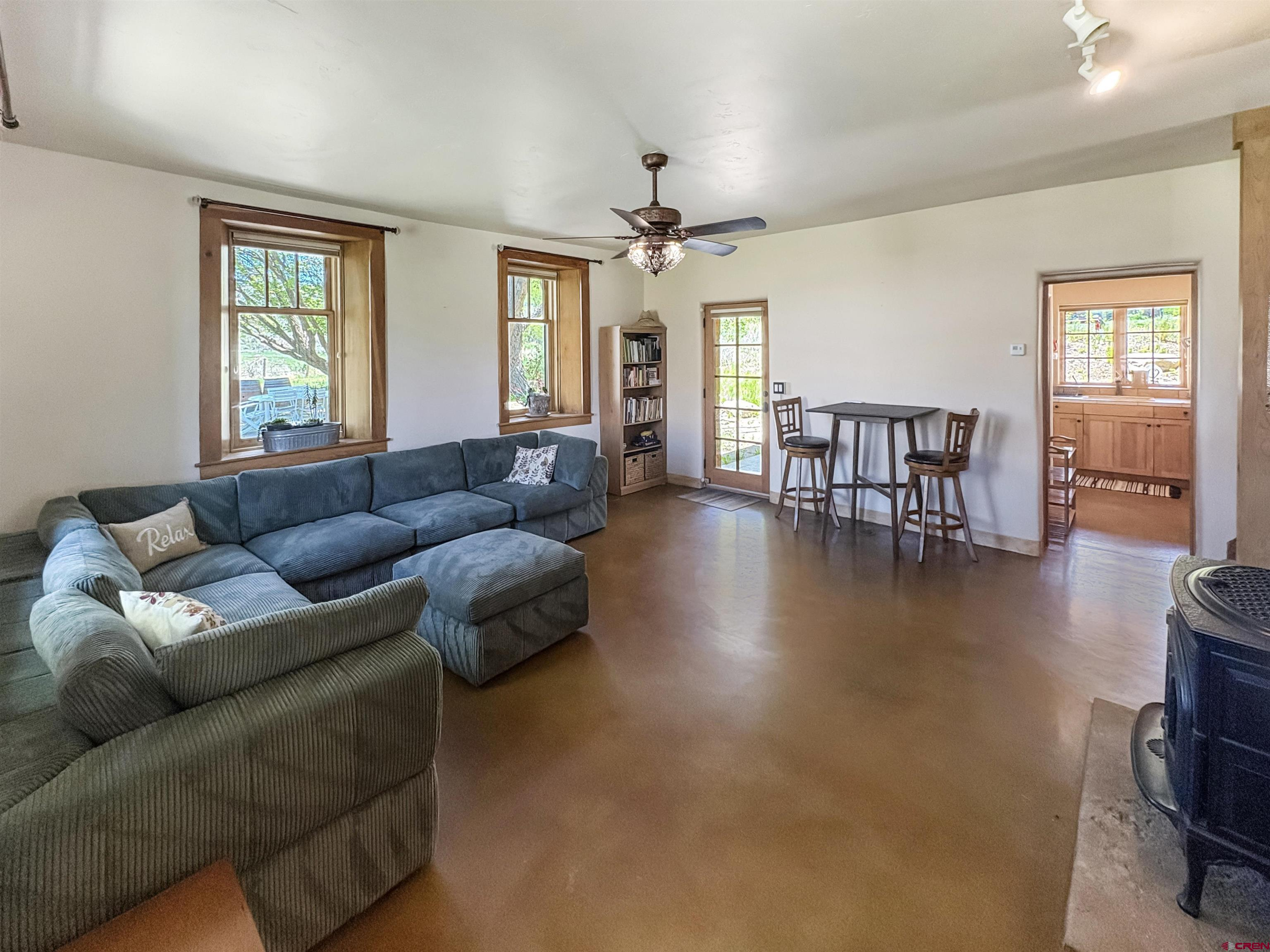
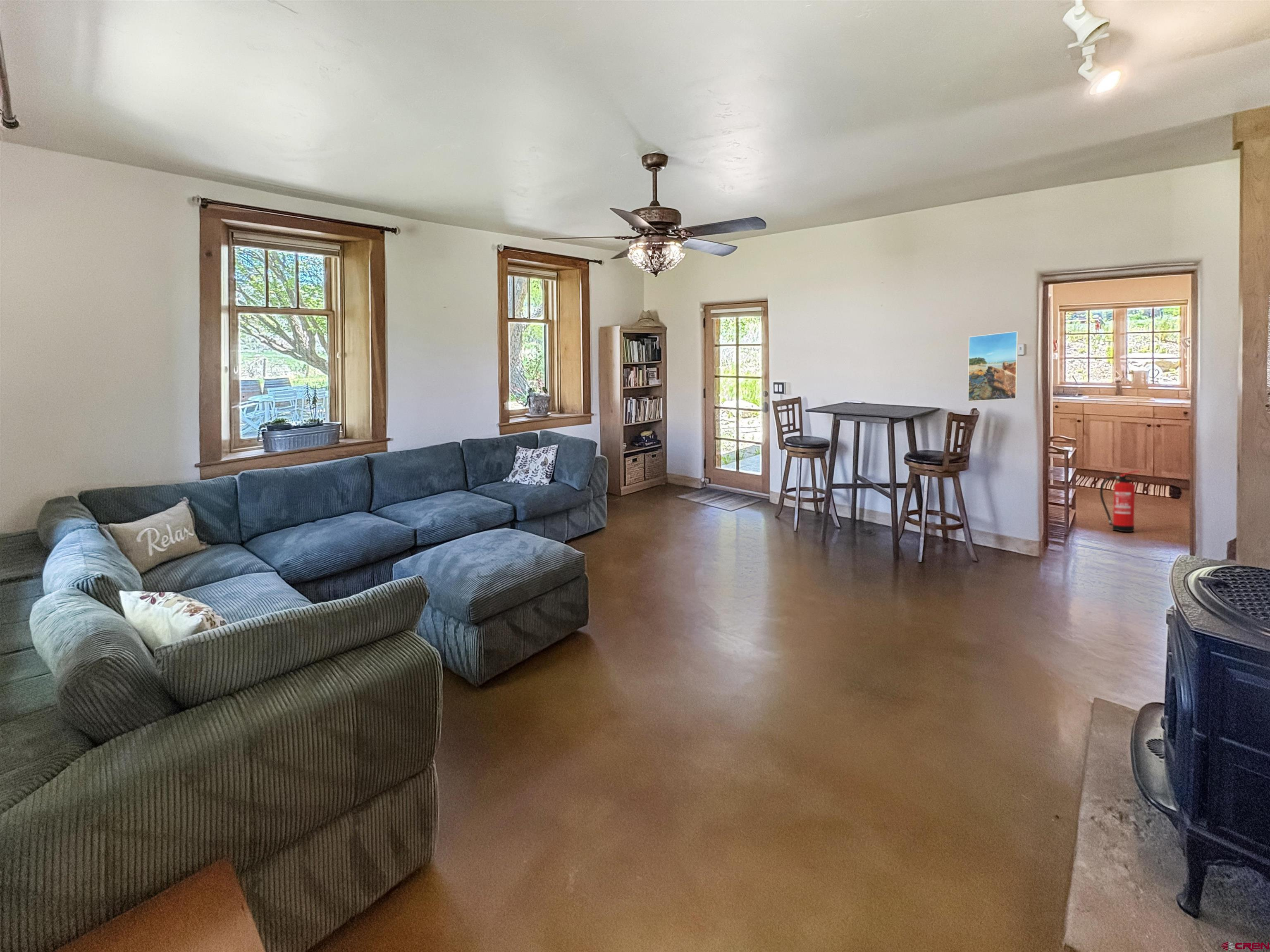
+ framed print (992, 367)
+ fire extinguisher (1119, 500)
